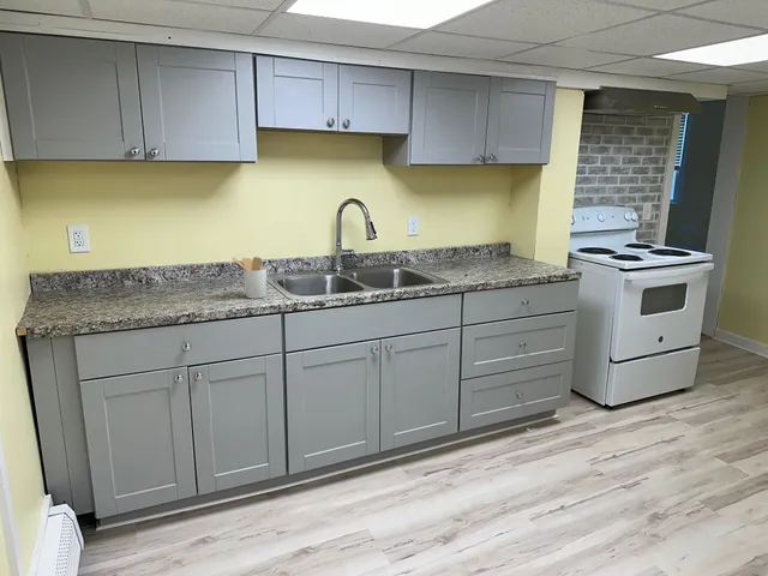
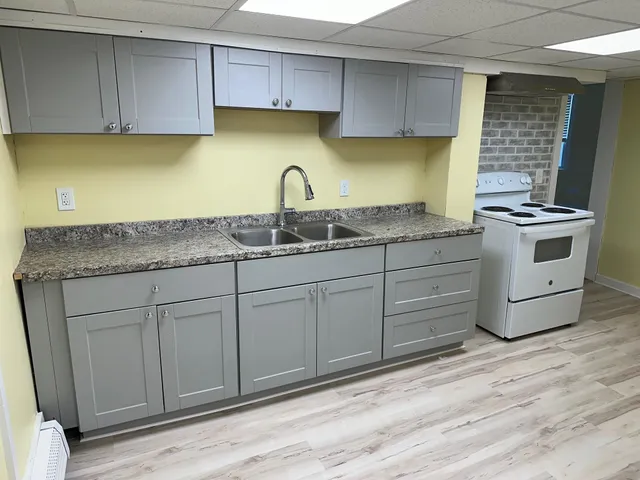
- utensil holder (248, 276)
